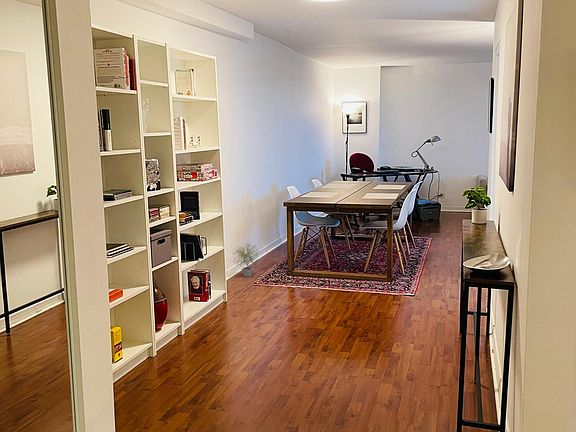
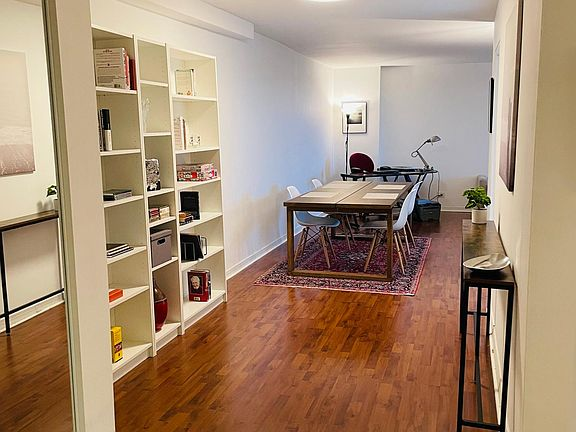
- potted plant (245, 257)
